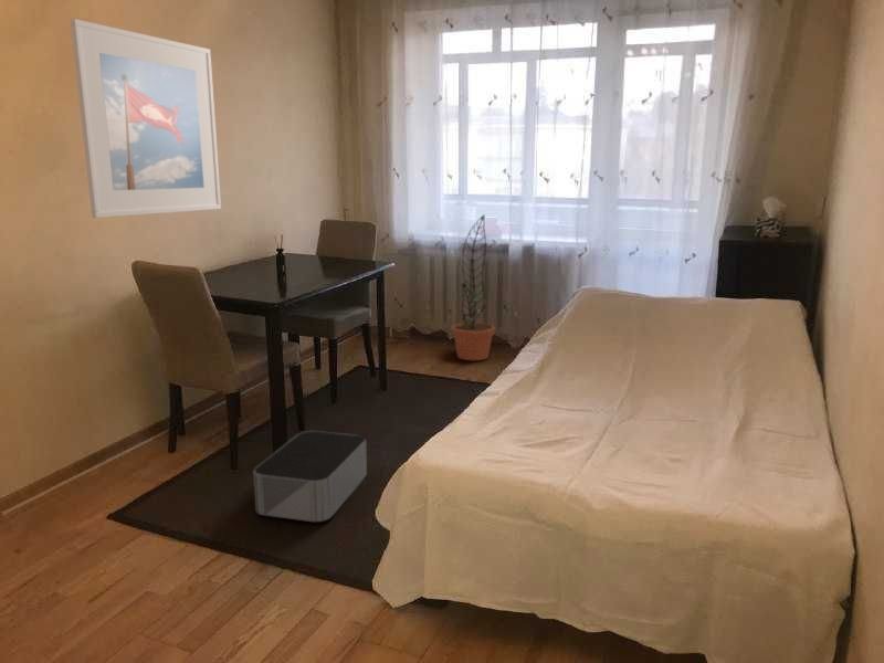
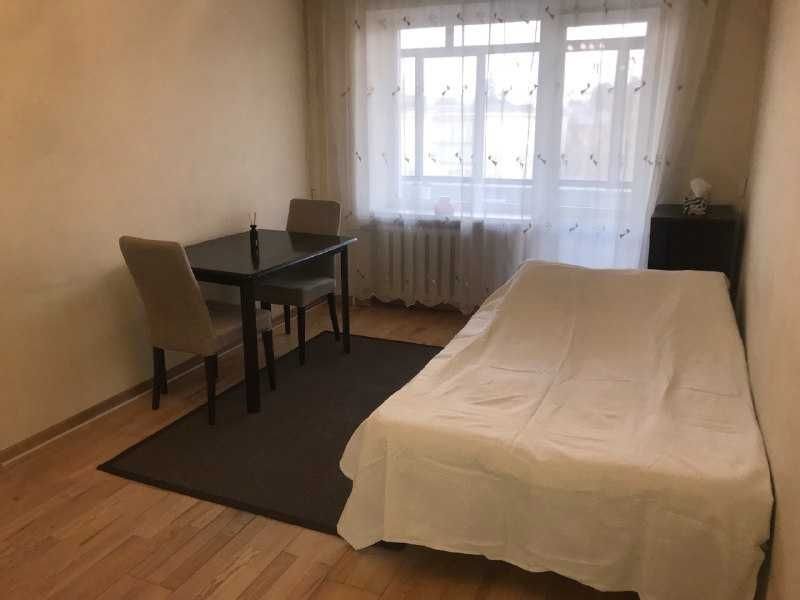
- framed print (156, 126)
- decorative plant (473, 286)
- storage bin (313, 472)
